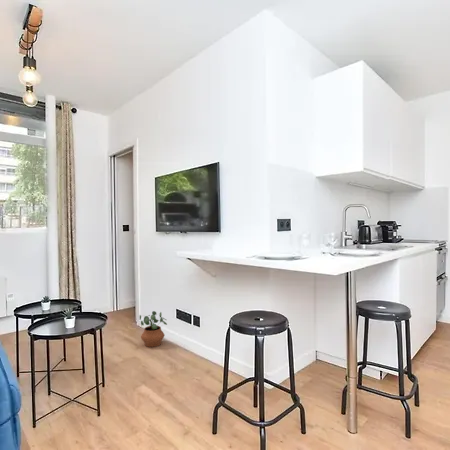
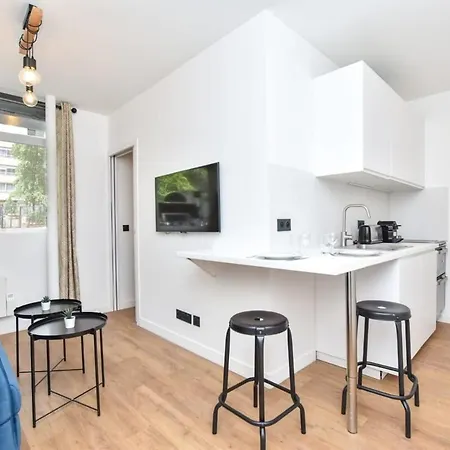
- potted plant (155, 327)
